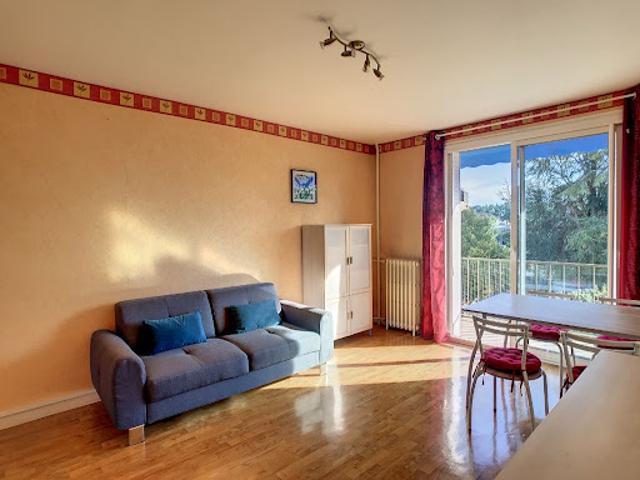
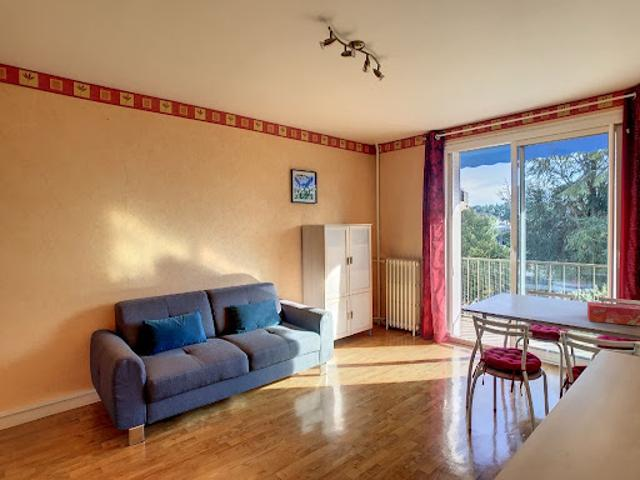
+ tissue box (616, 313)
